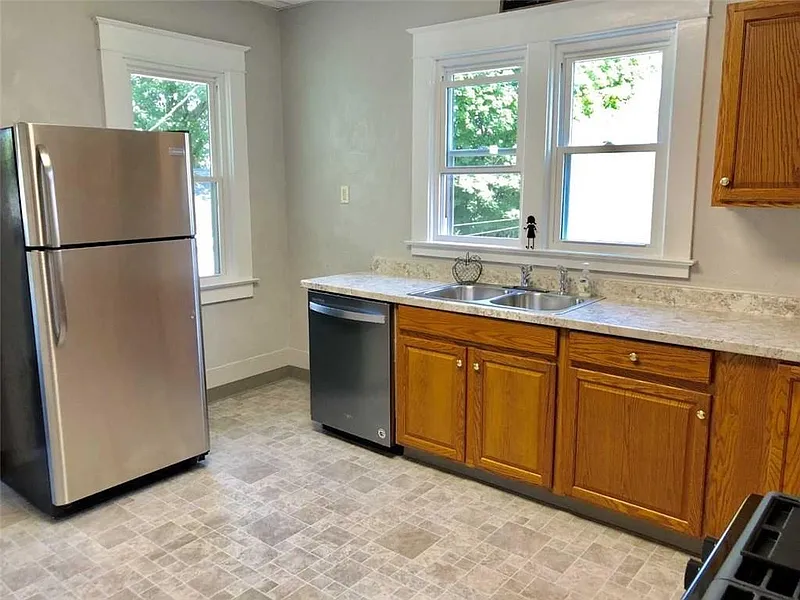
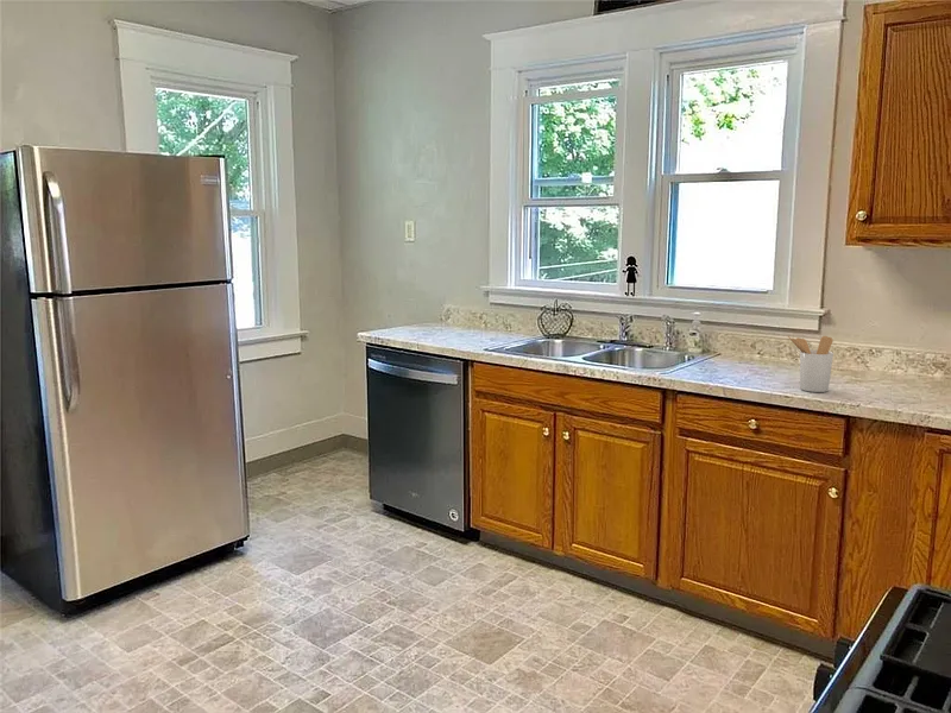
+ utensil holder (808, 361)
